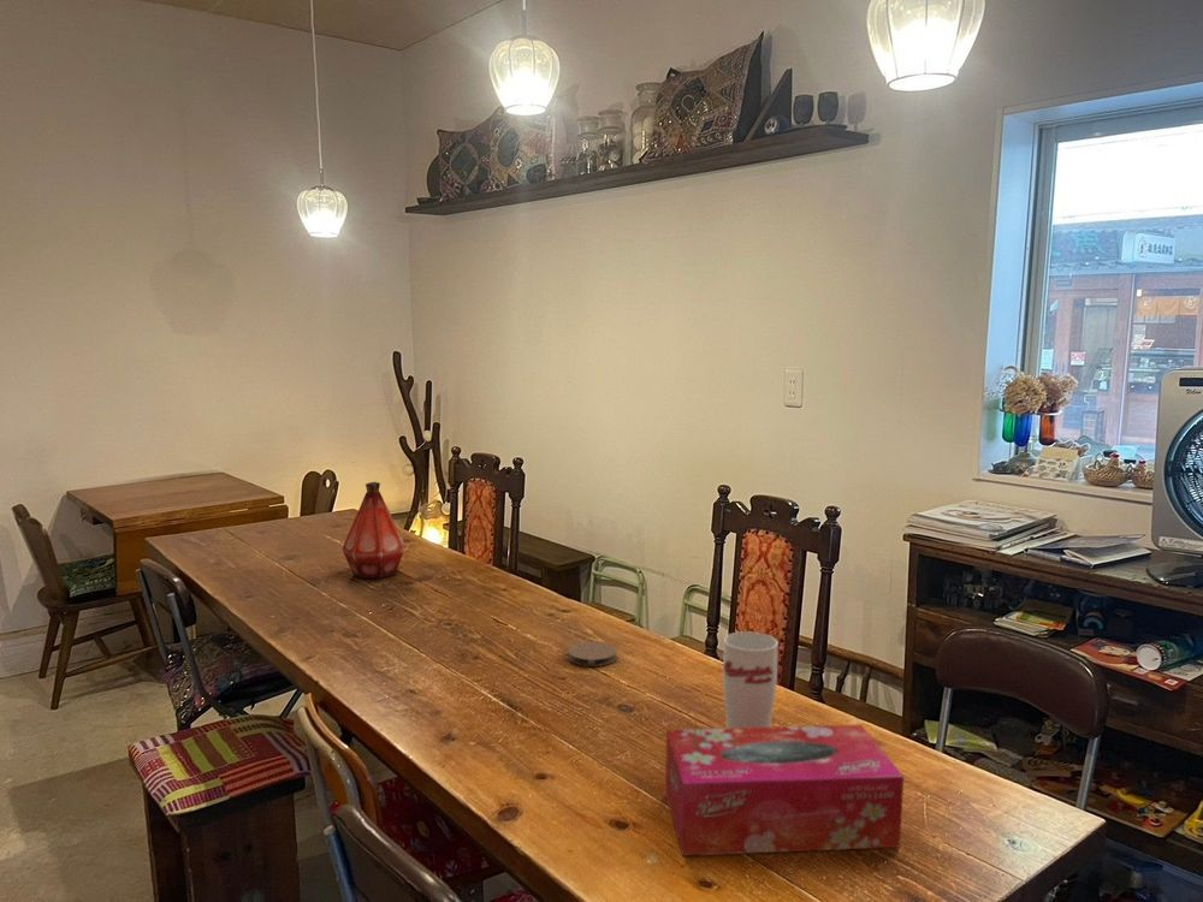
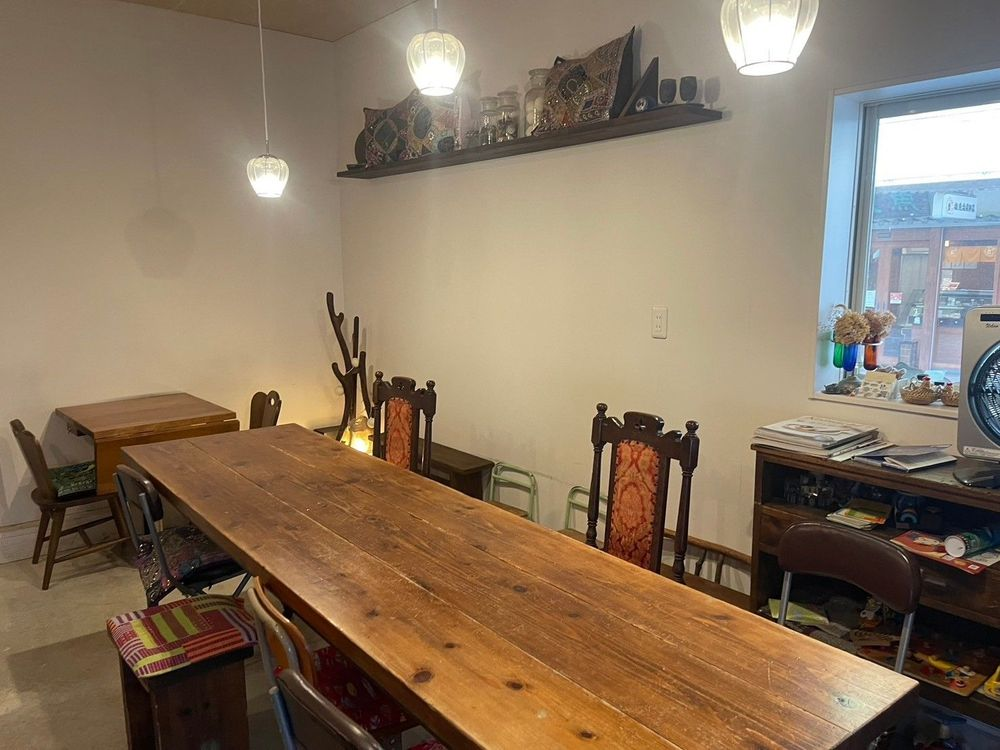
- cup (748, 694)
- tissue box (777, 785)
- coaster (592, 653)
- bottle (375, 527)
